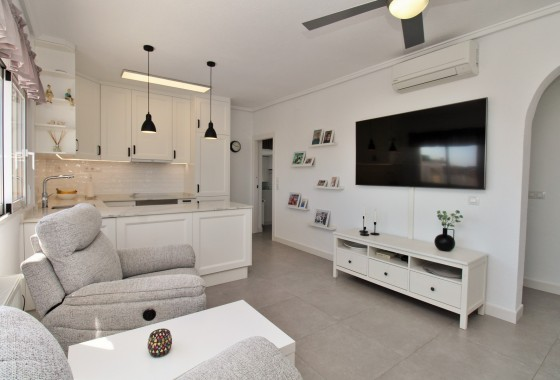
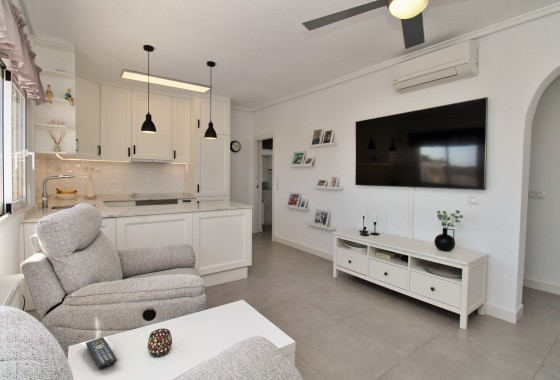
+ remote control (100, 351)
